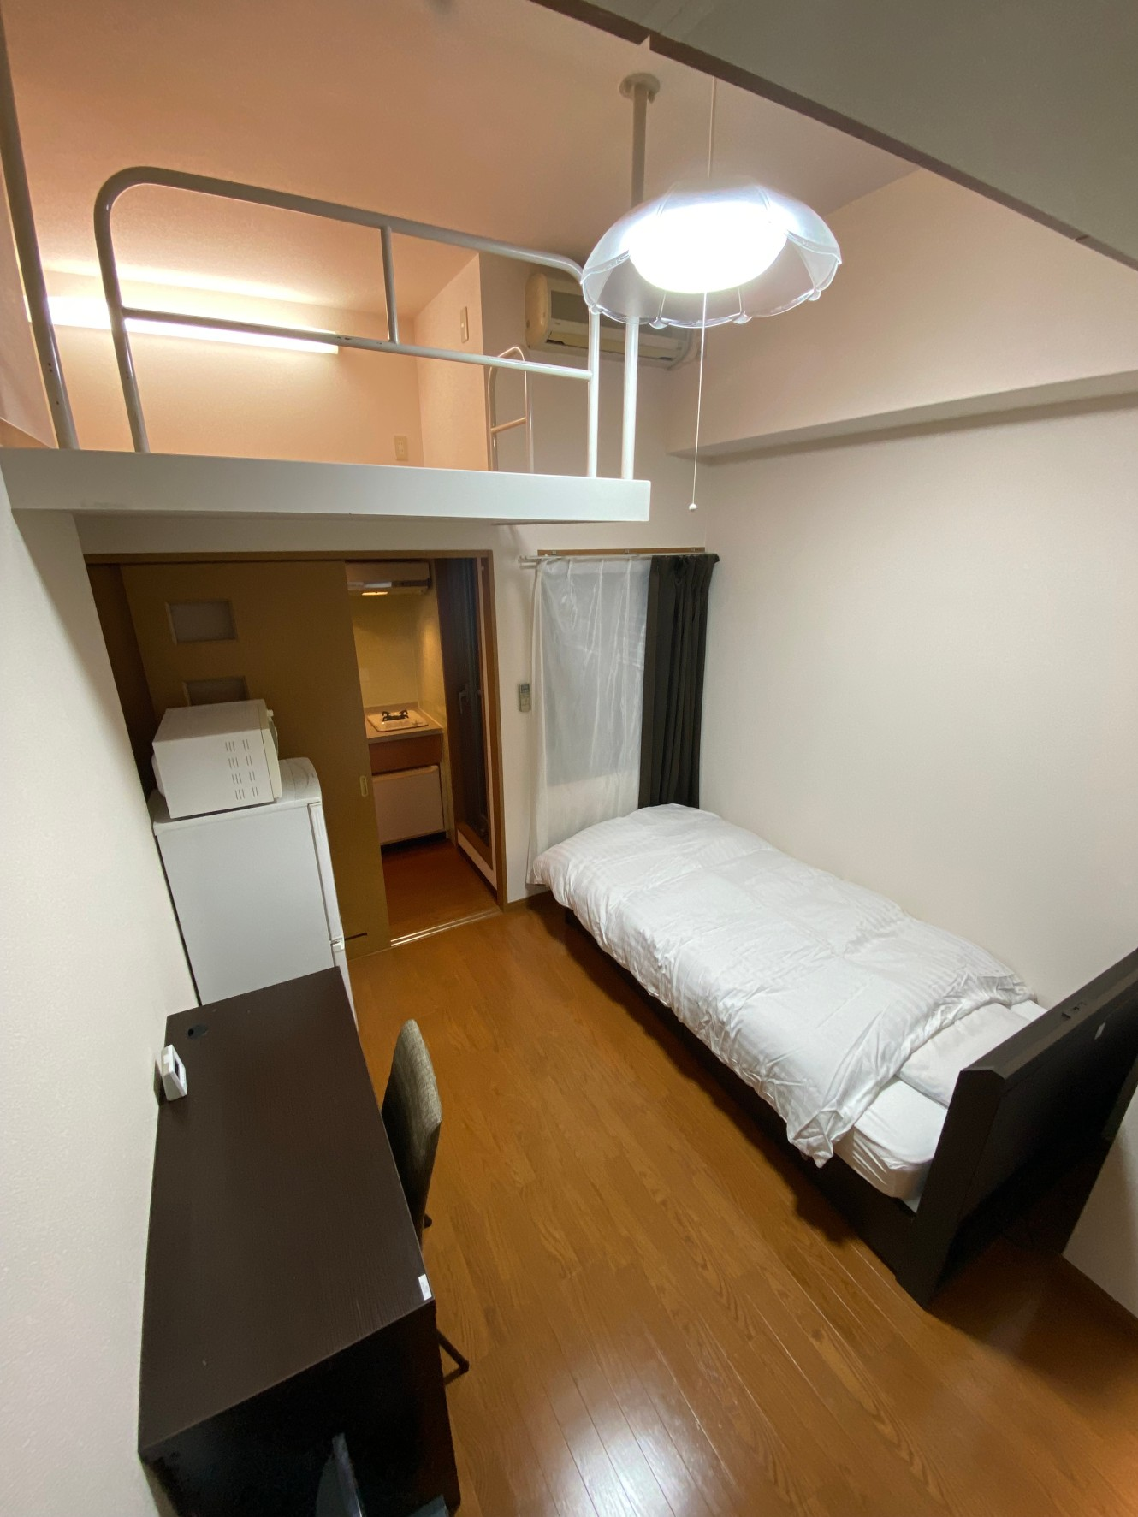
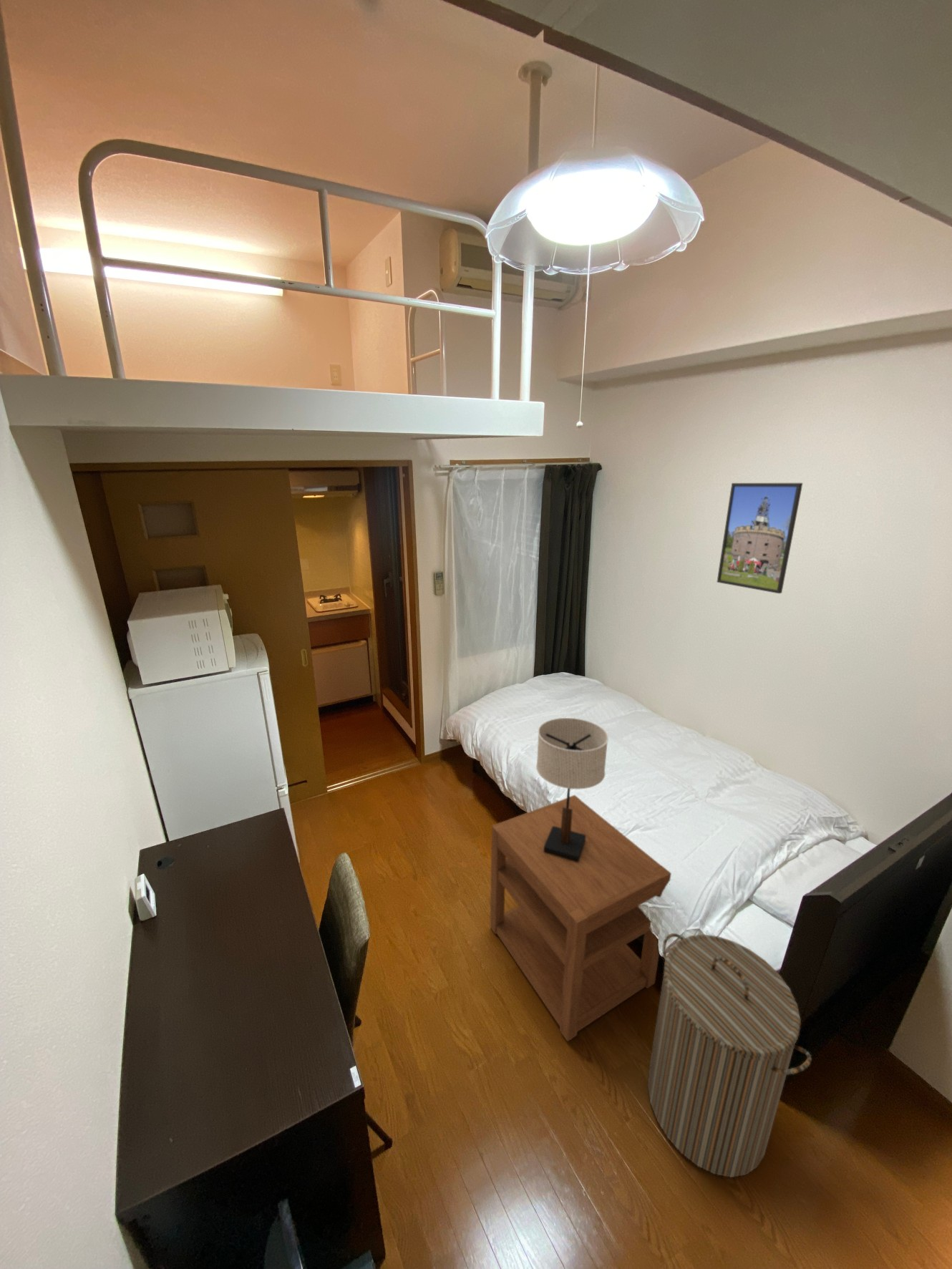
+ laundry hamper (718, 1039)
+ nightstand (571, 903)
+ table lamp (568, 791)
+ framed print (756, 537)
